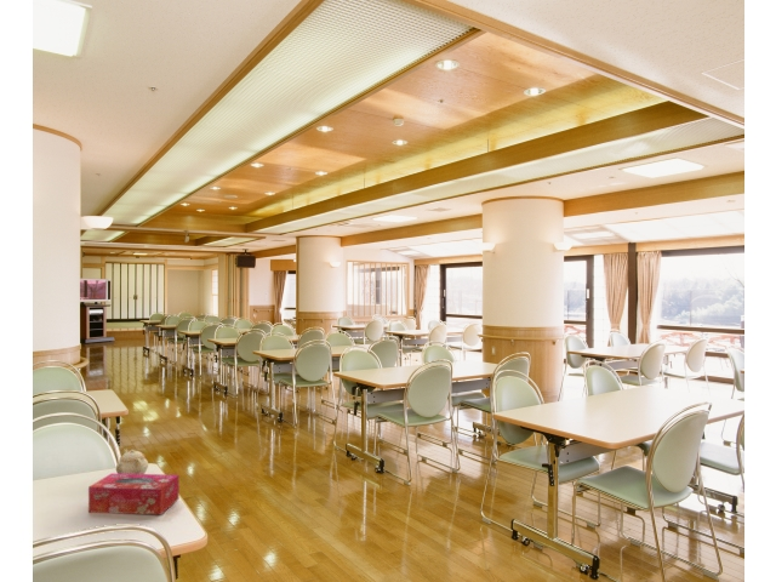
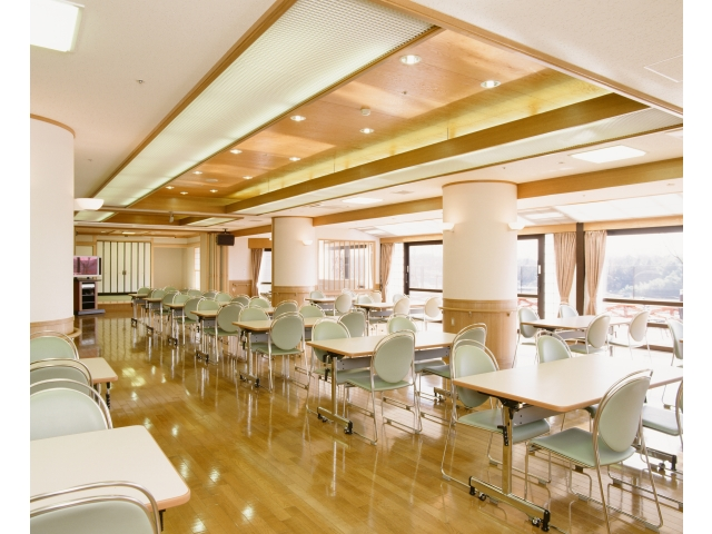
- tissue box (135, 492)
- teapot (132, 464)
